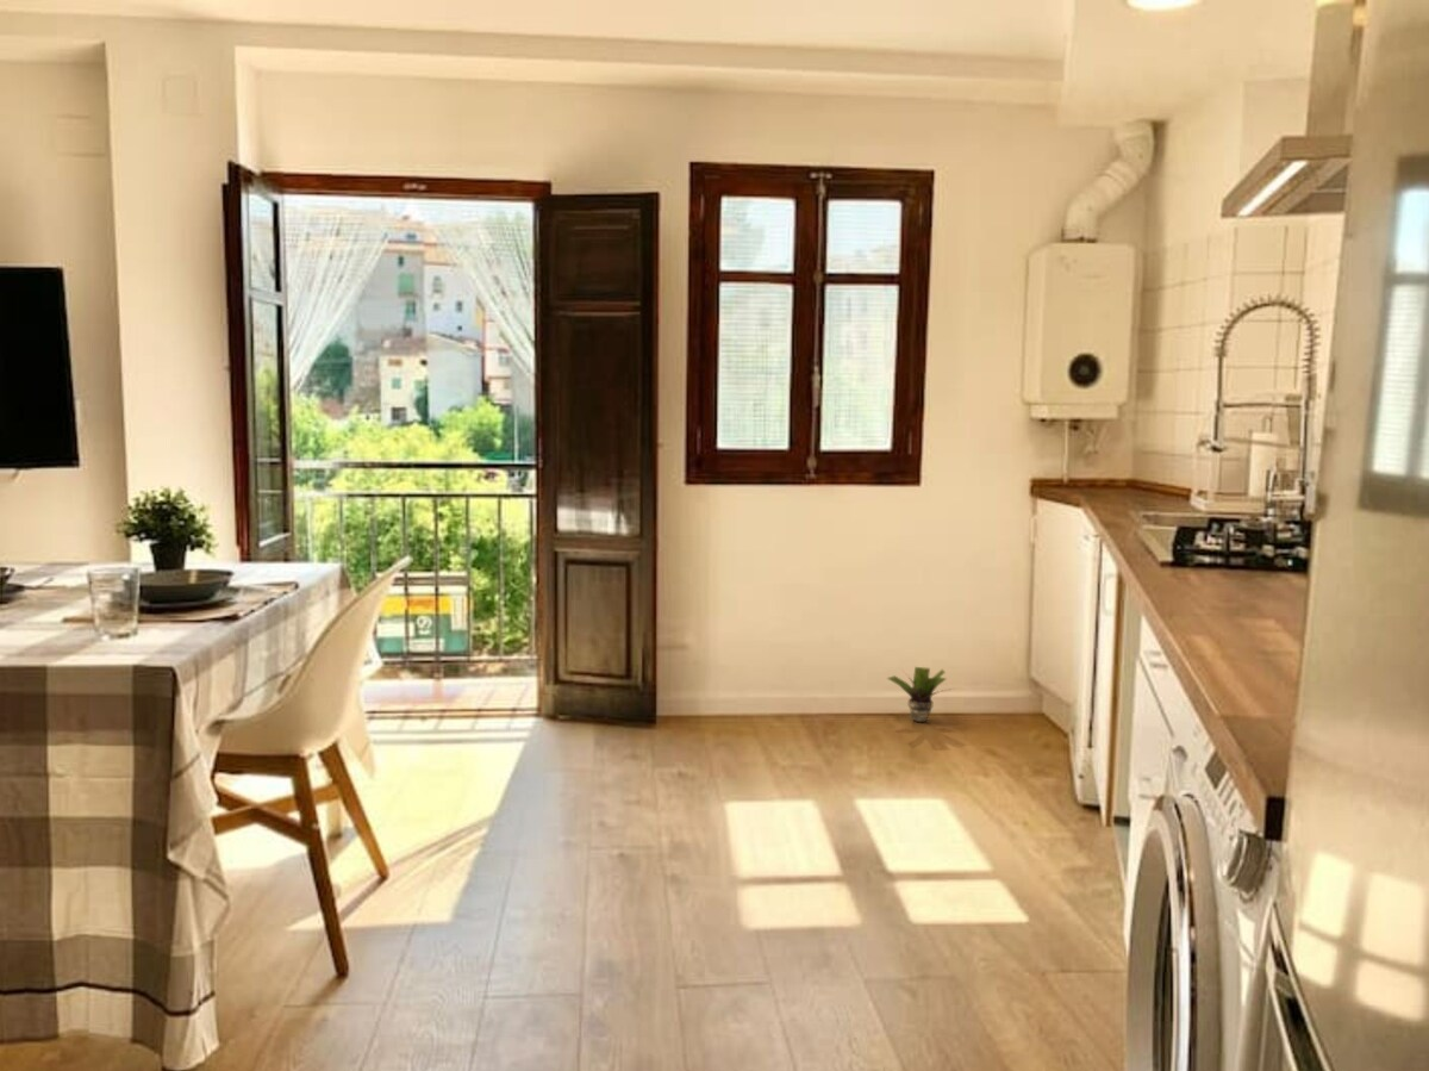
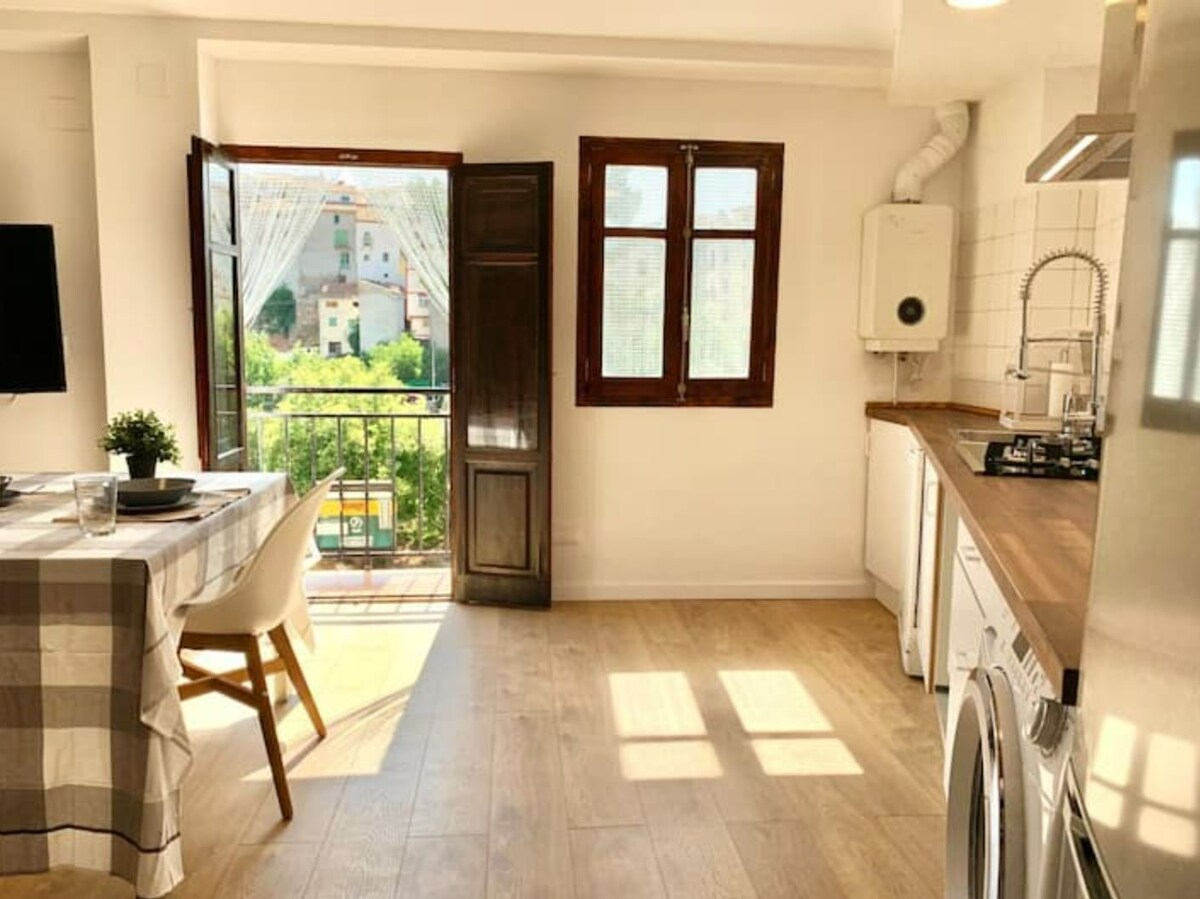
- potted plant (921, 693)
